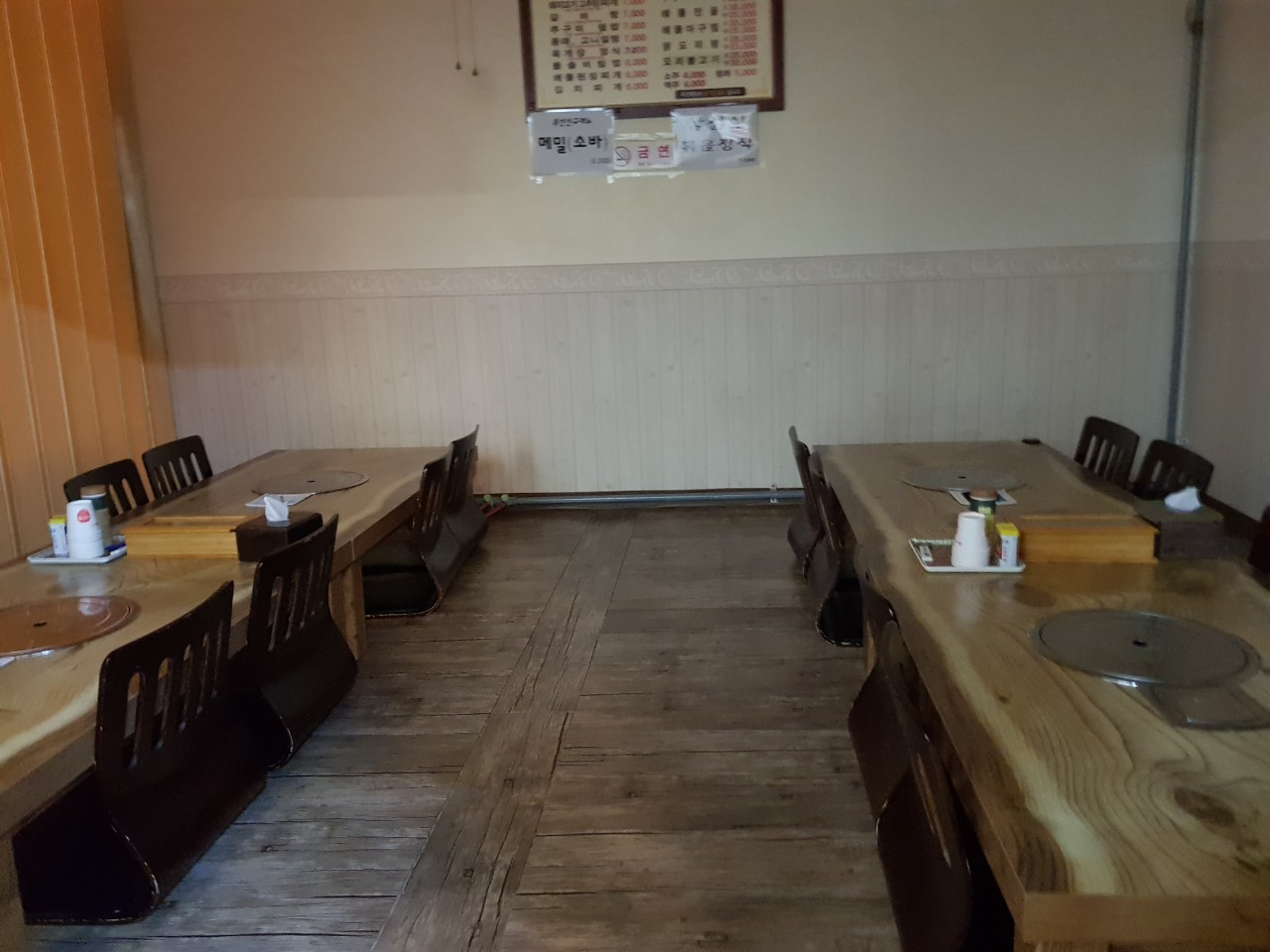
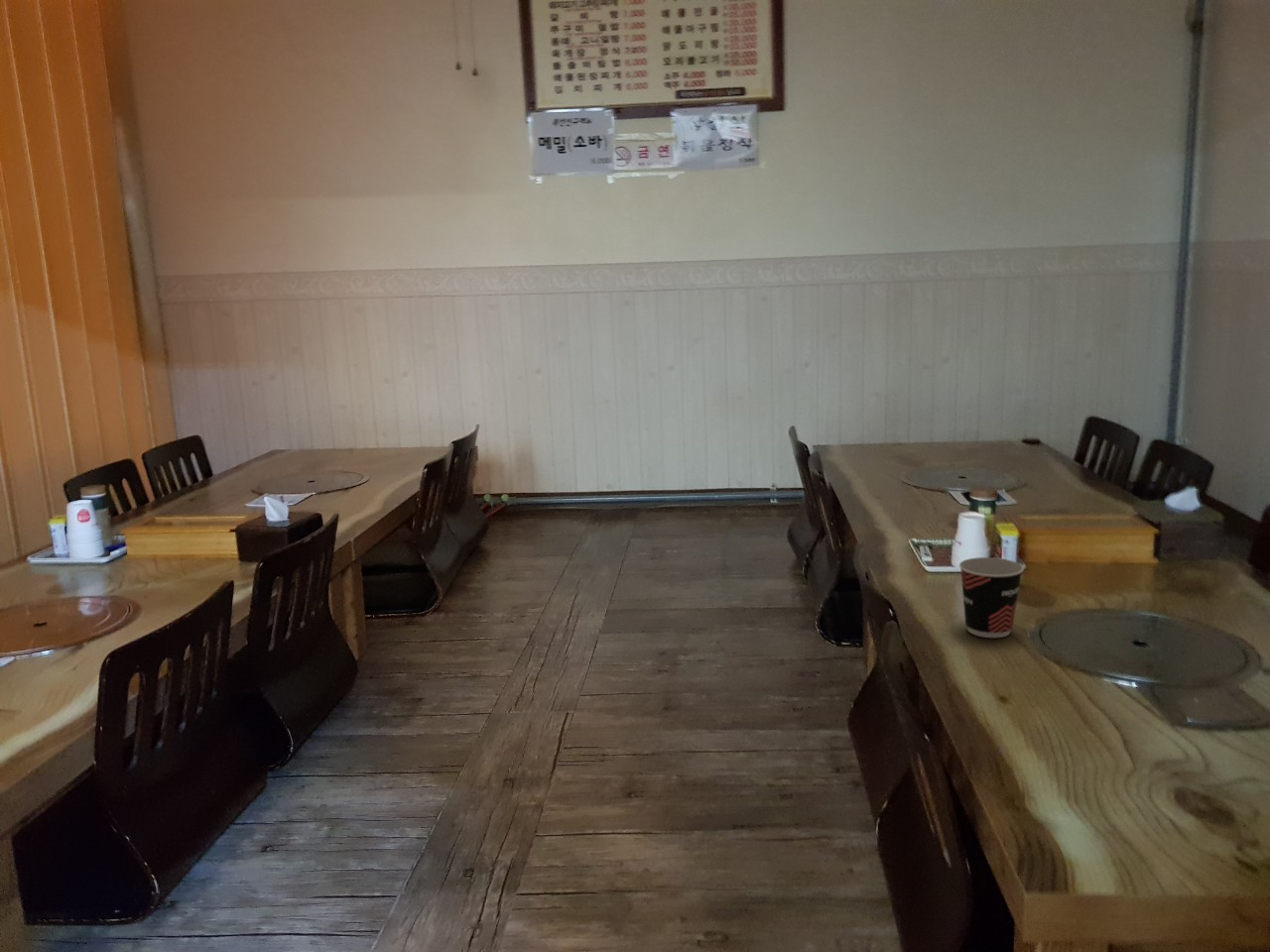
+ cup (989, 598)
